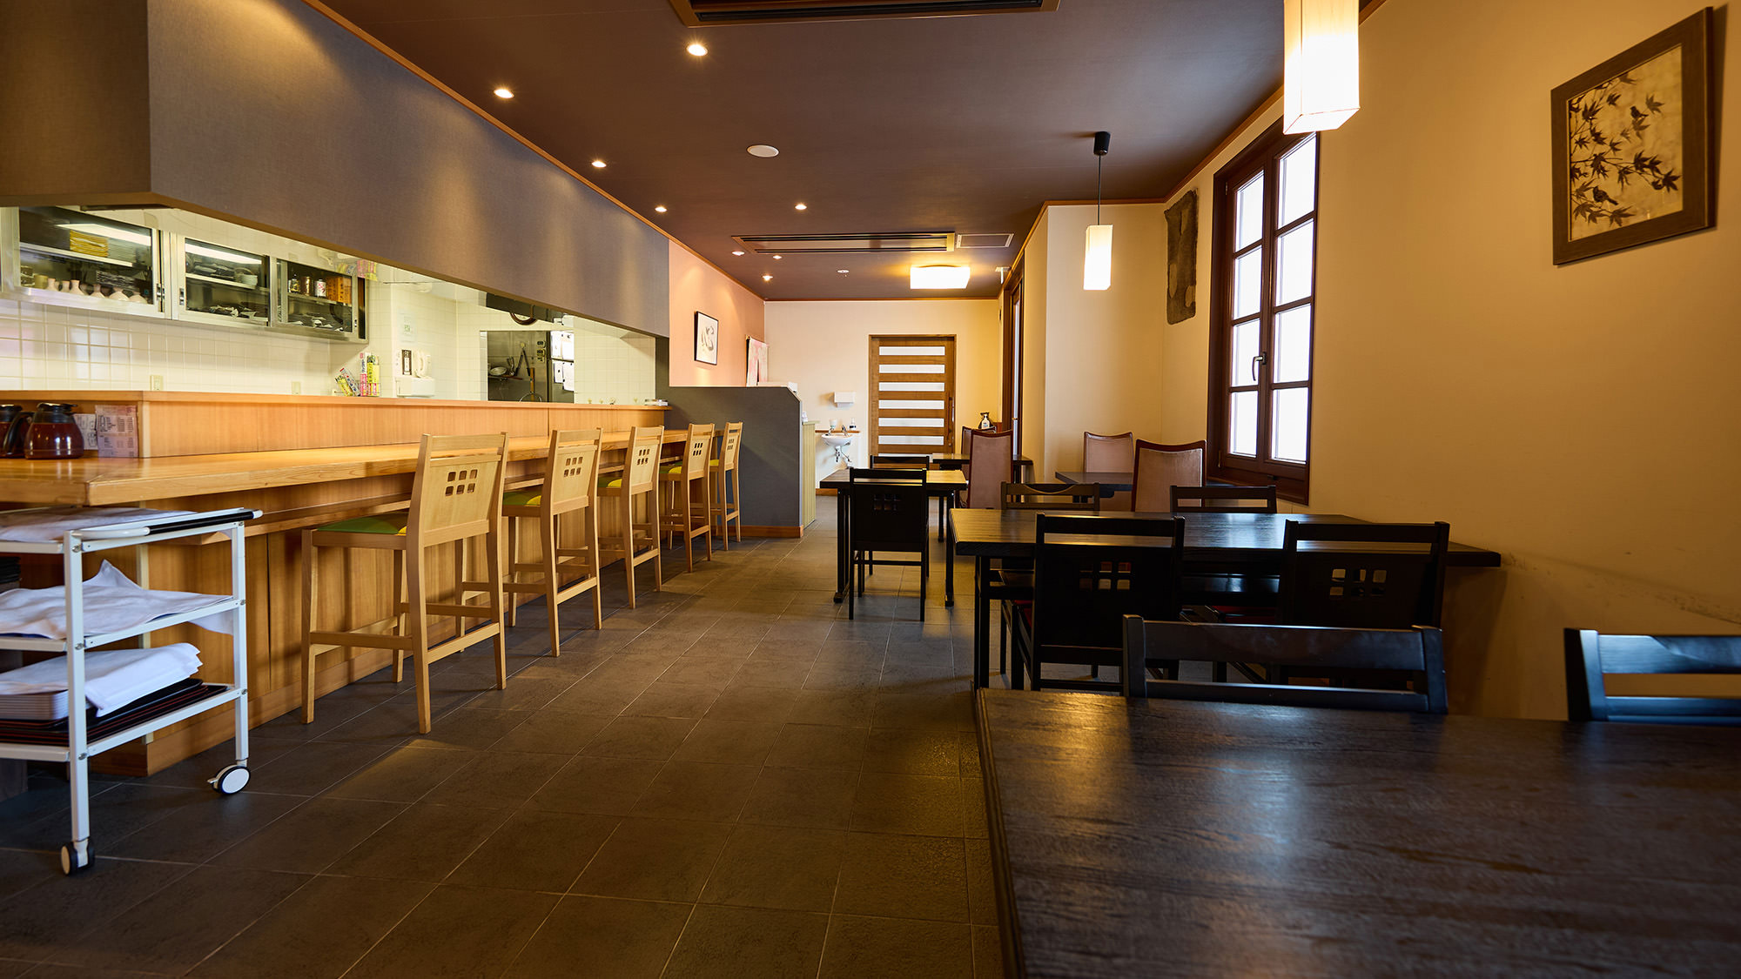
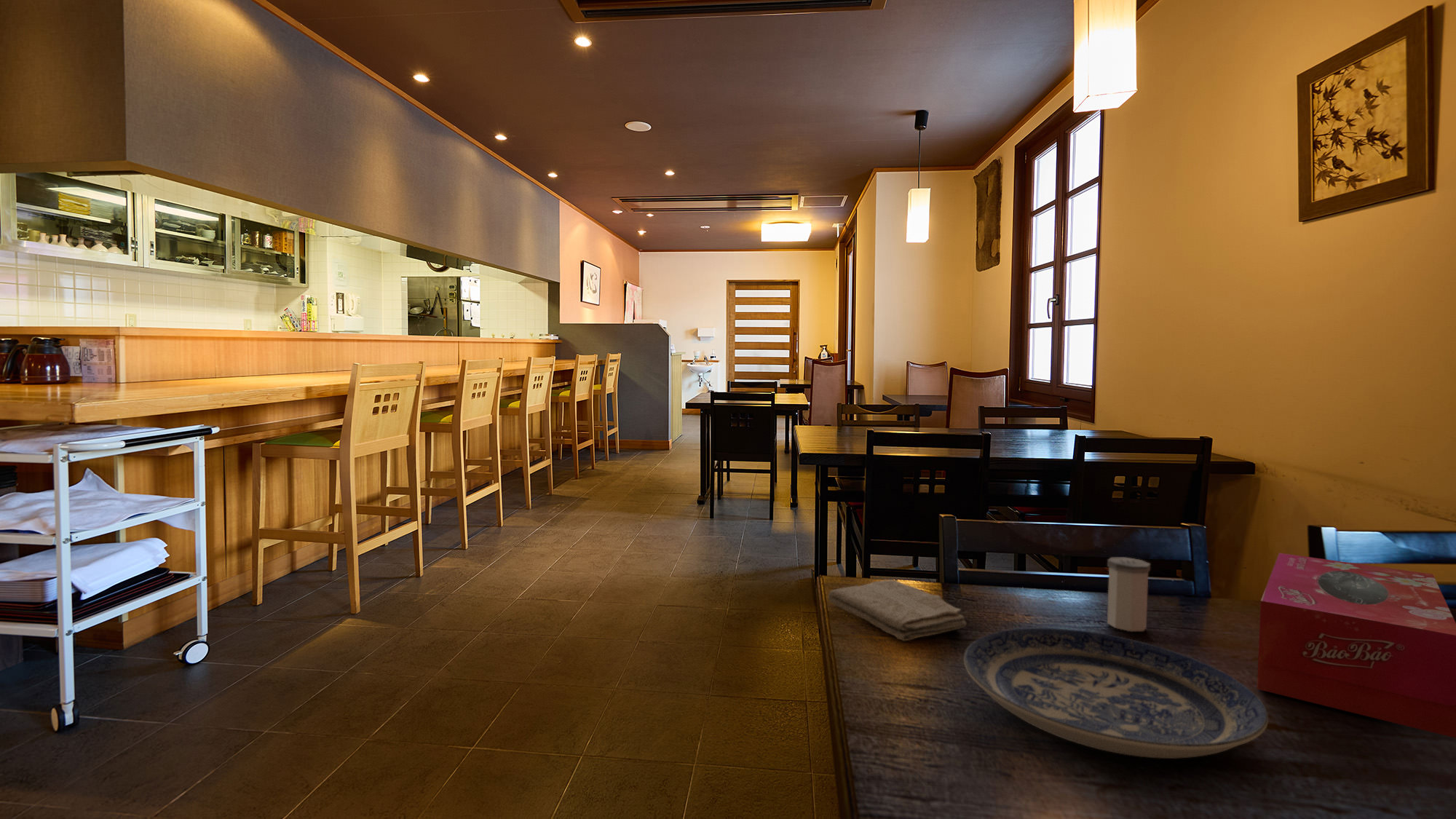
+ washcloth (894, 606)
+ salt shaker (1128, 593)
+ plate (1101, 694)
+ tissue box (1350, 628)
